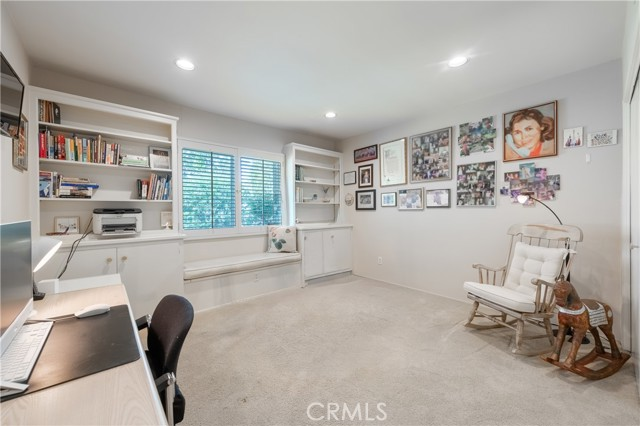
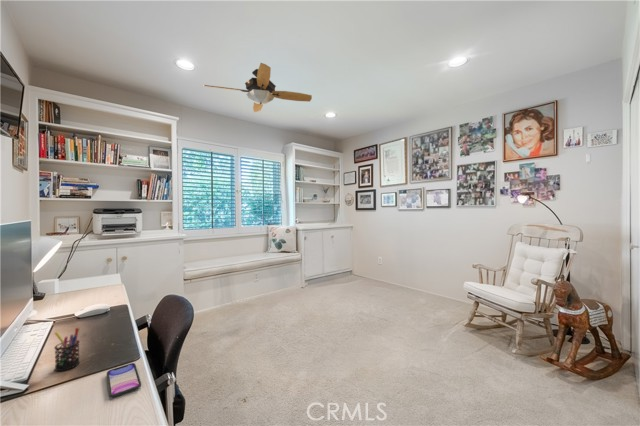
+ smartphone (123, 378)
+ pen holder (70, 345)
+ ceiling fan (260, 88)
